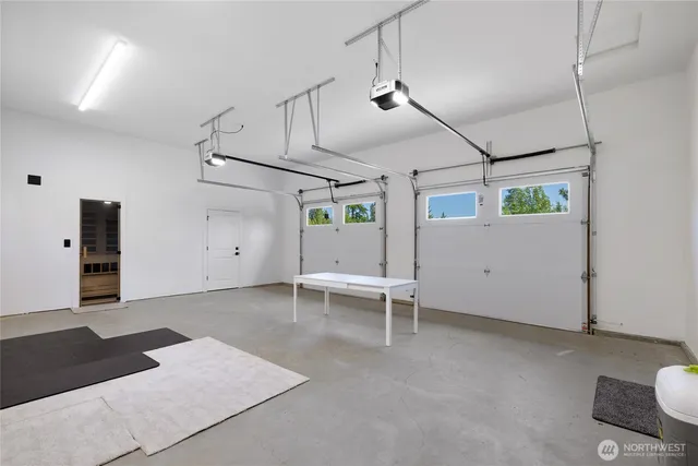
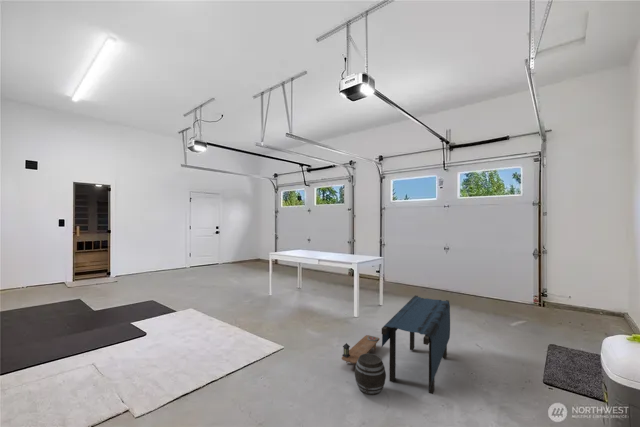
+ market stall (393, 337)
